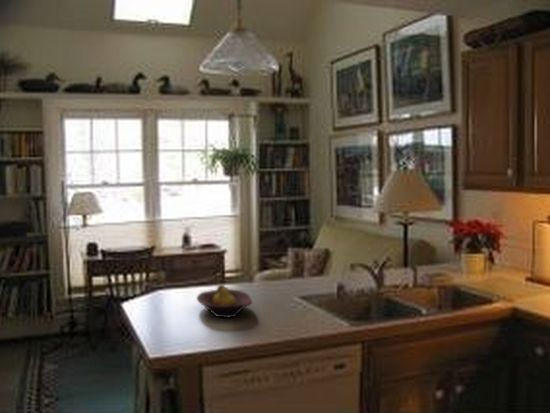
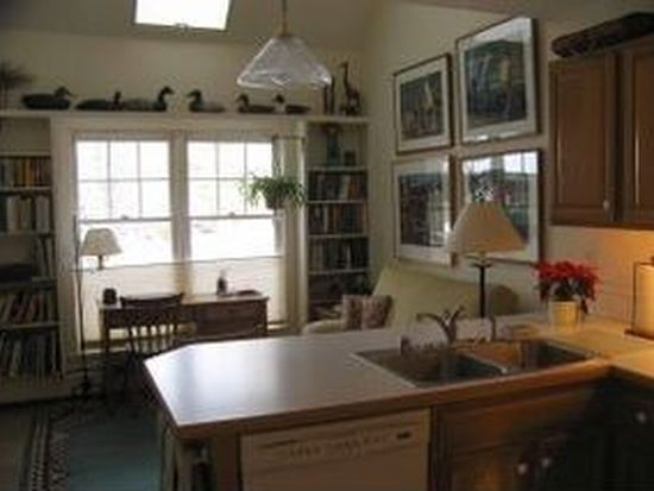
- fruit bowl (224, 298)
